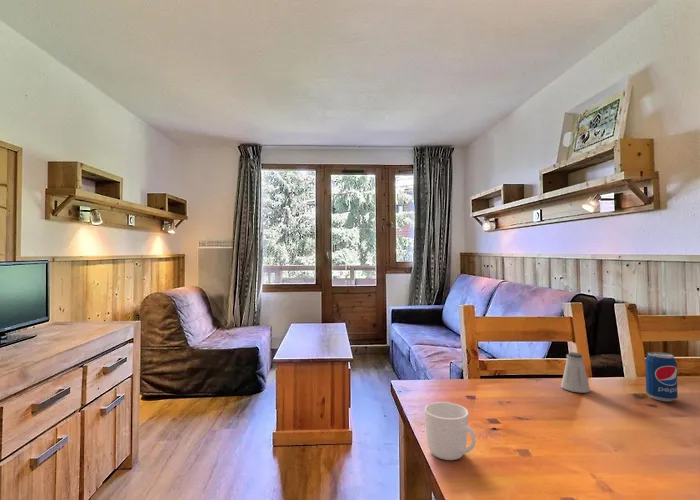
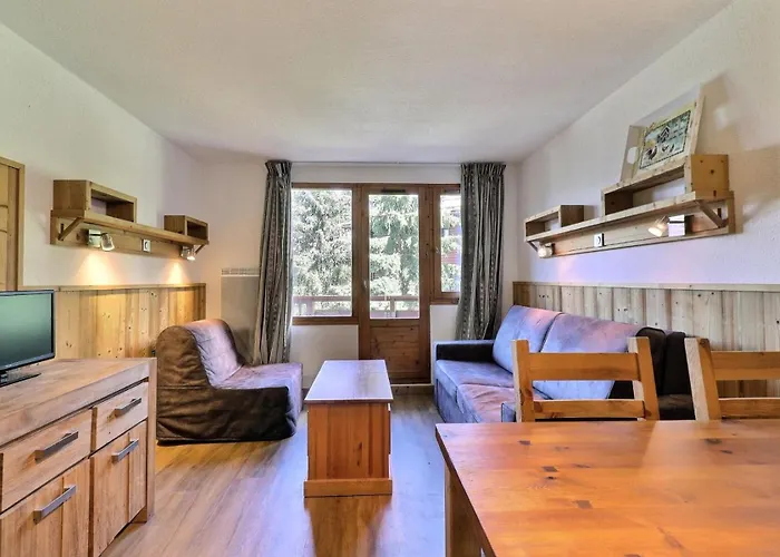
- saltshaker (575, 371)
- beverage can (661, 376)
- mug (452, 434)
